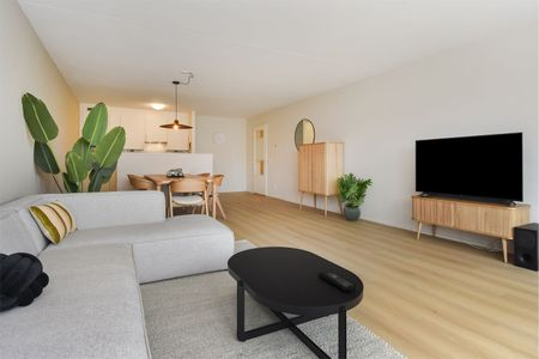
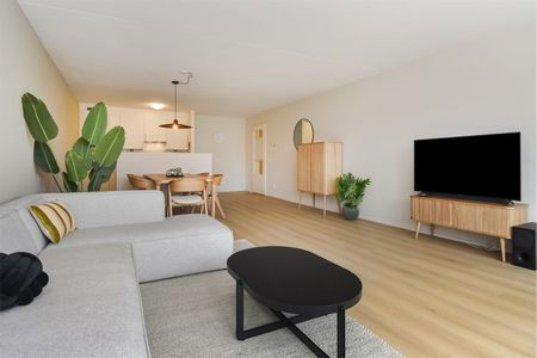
- remote control (335, 280)
